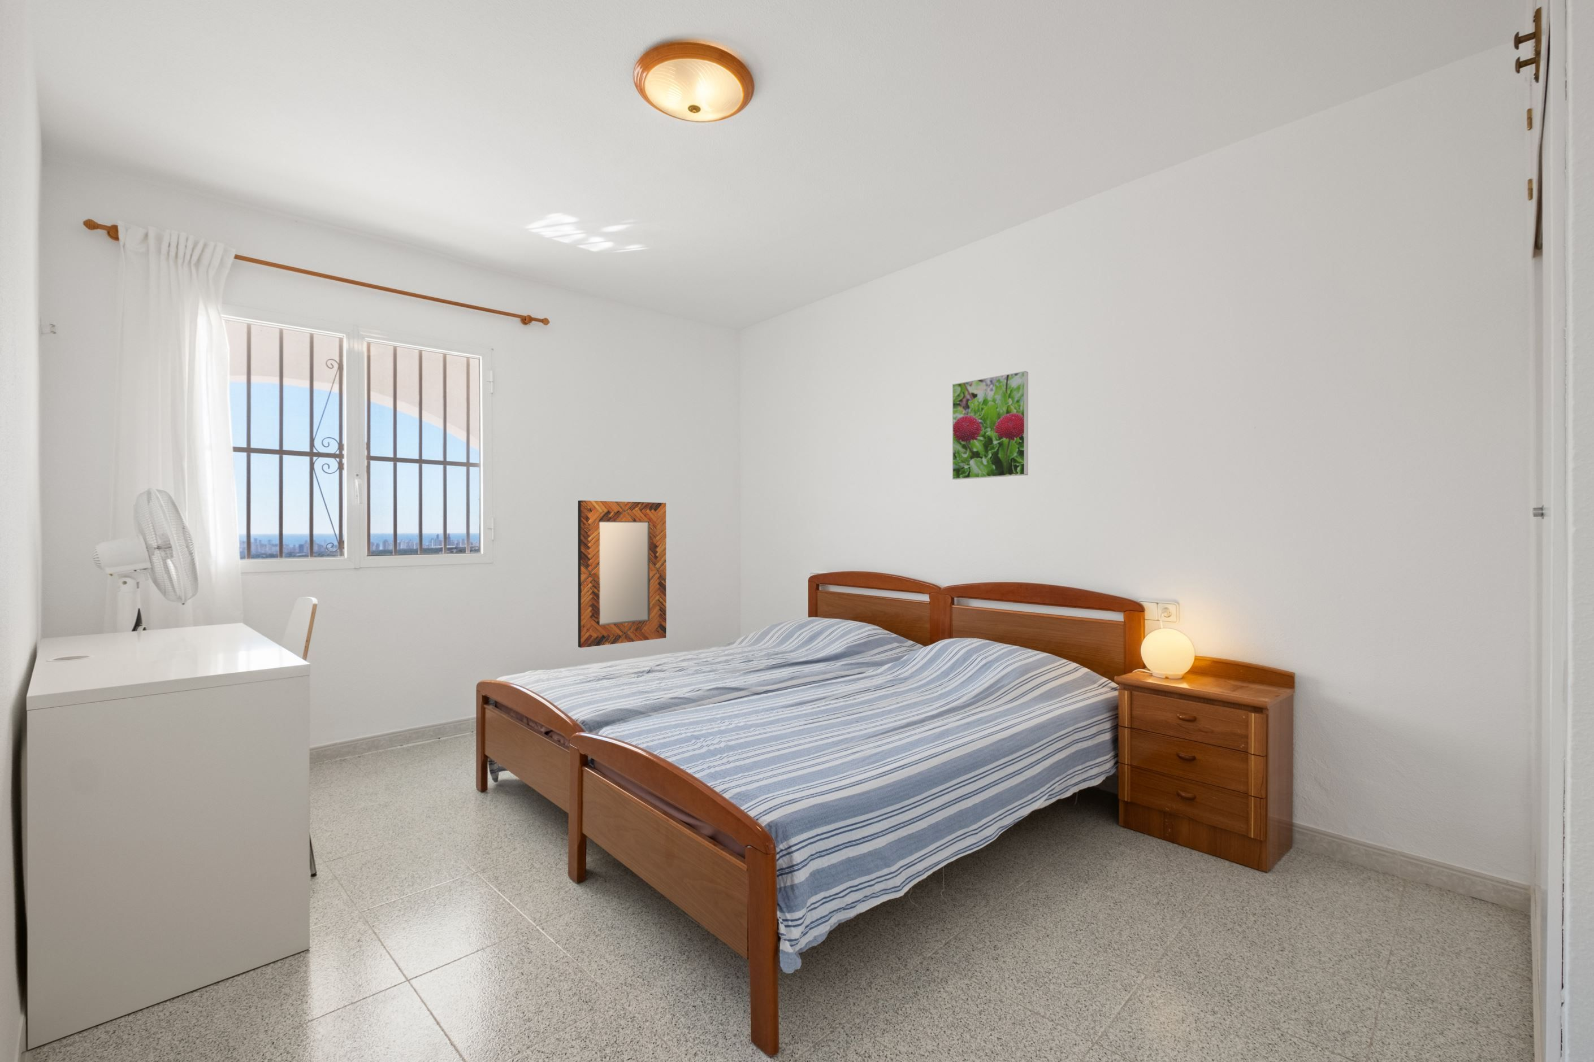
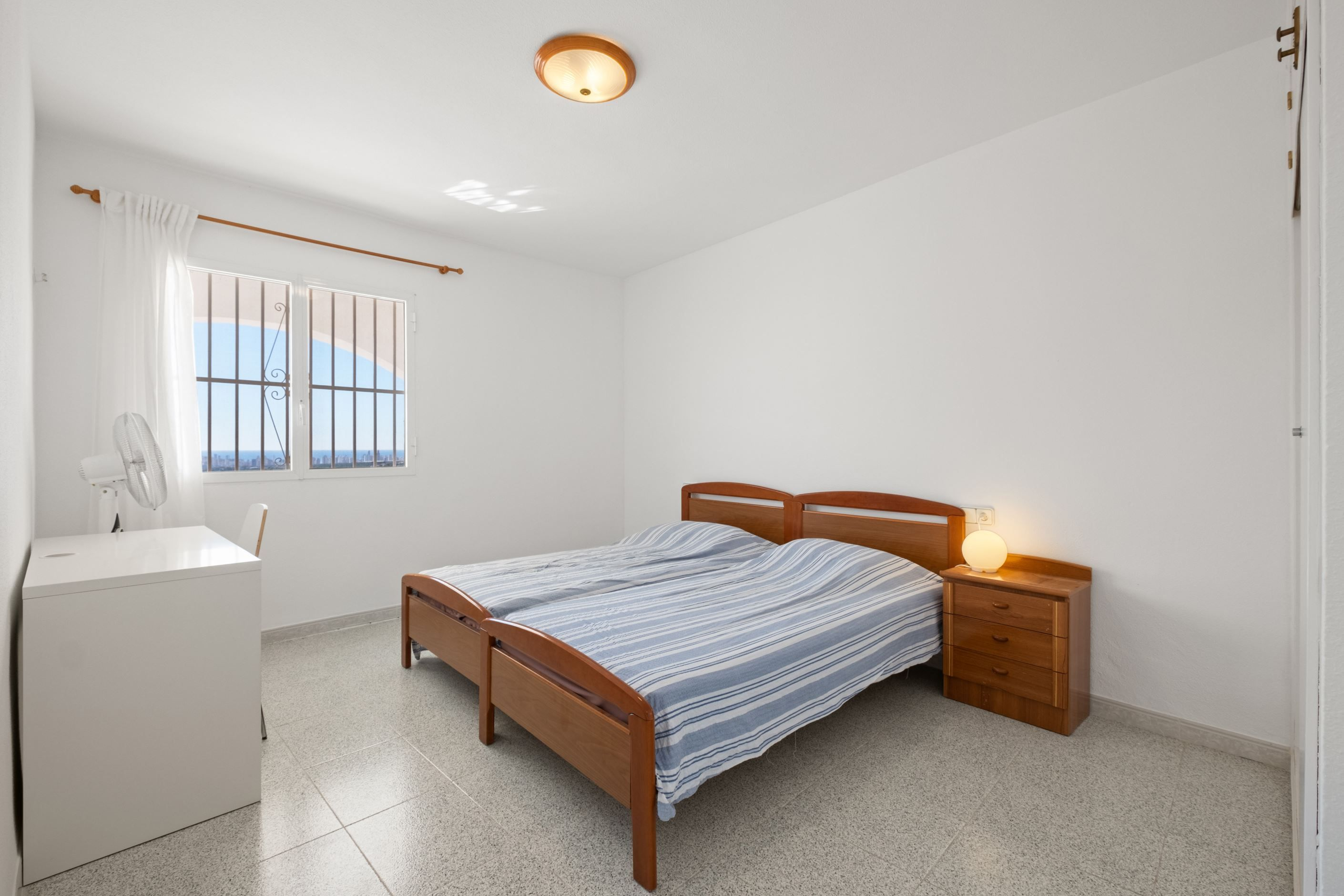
- home mirror (624, 571)
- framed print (989, 428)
